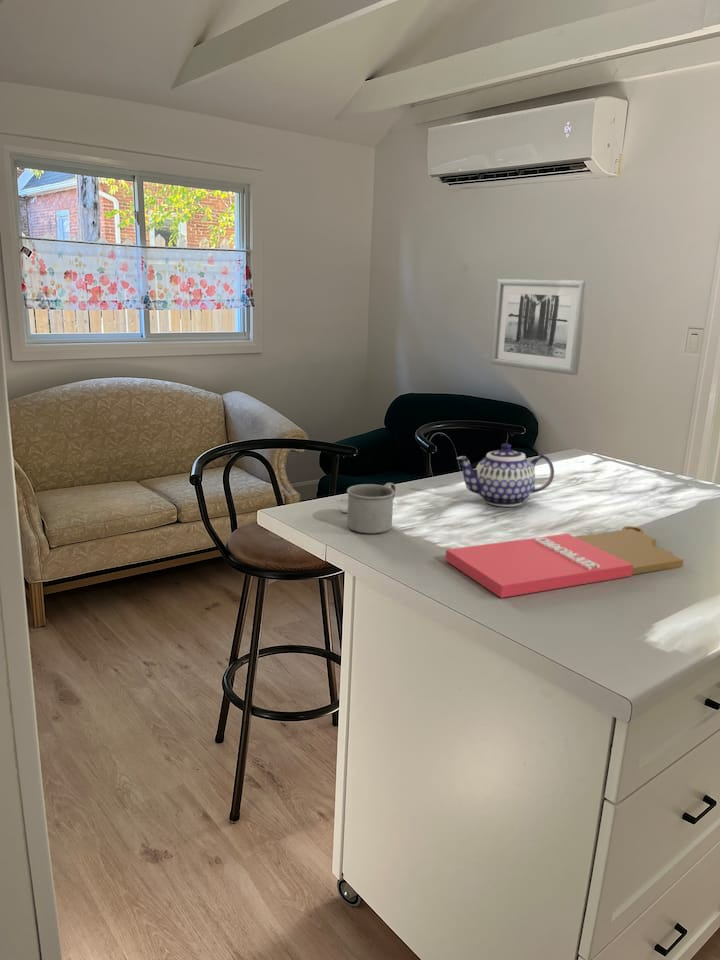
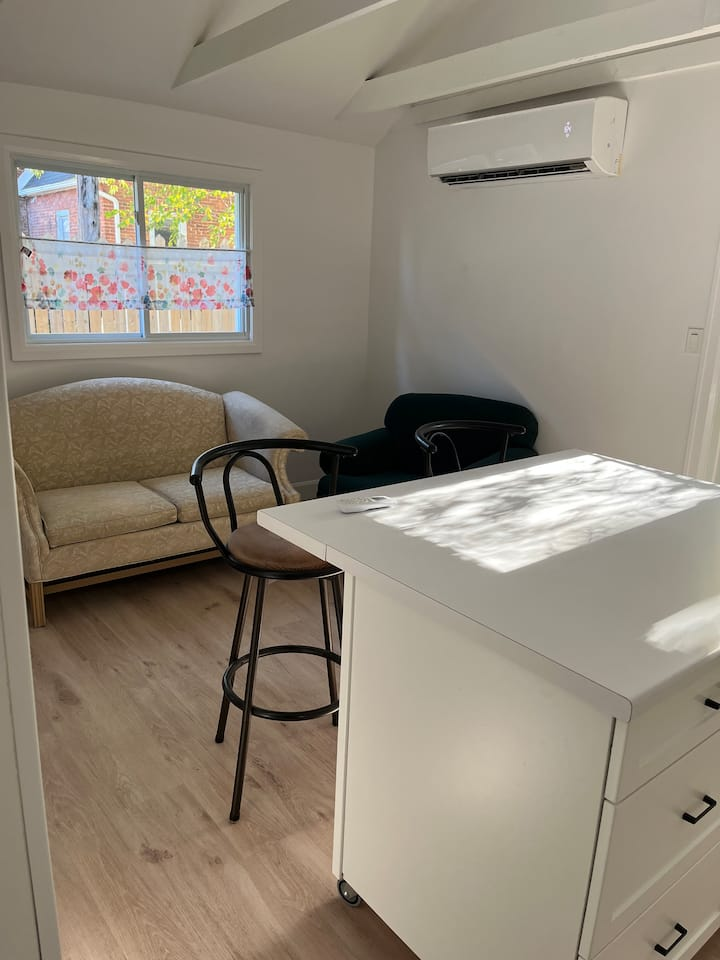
- wall art (535, 325)
- cutting board (576, 553)
- teapot (505, 472)
- mug (372, 507)
